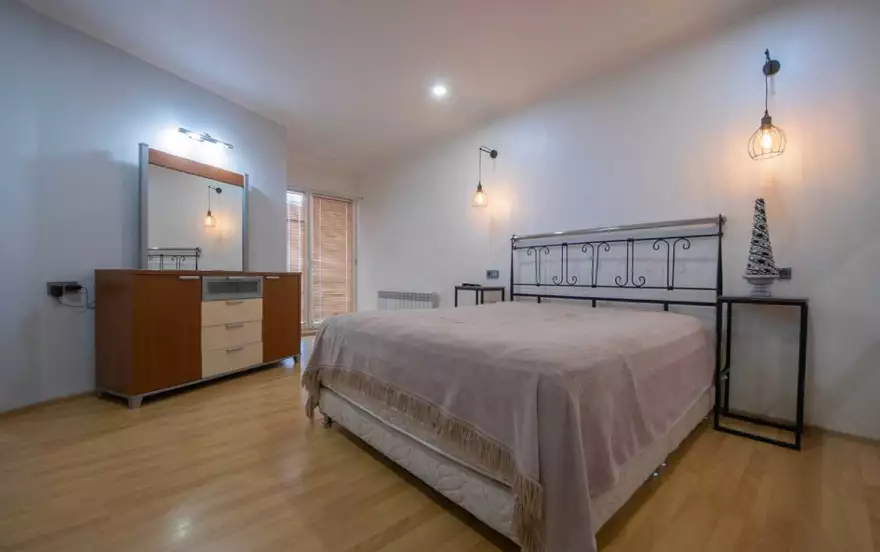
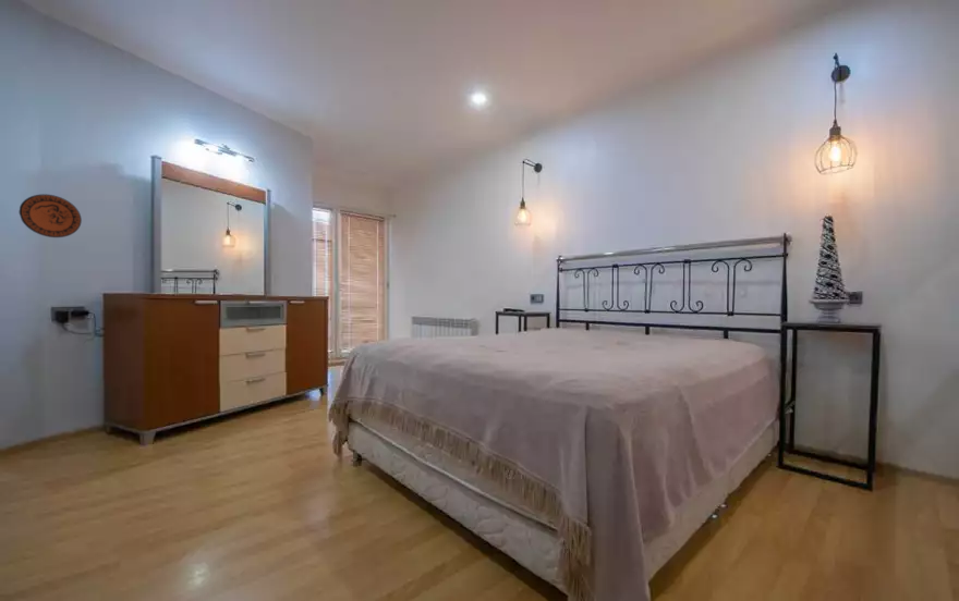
+ decorative plate (51, 216)
